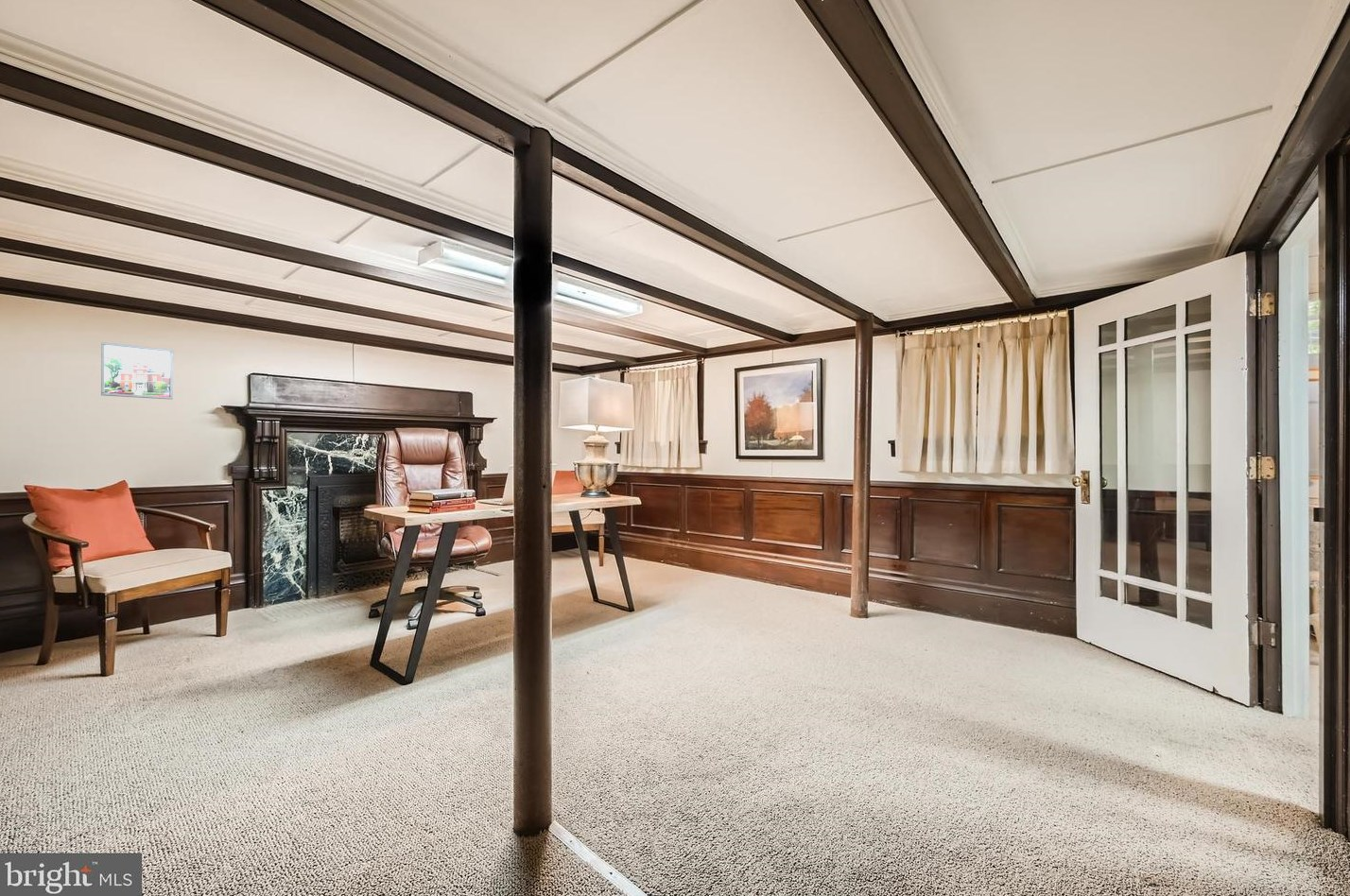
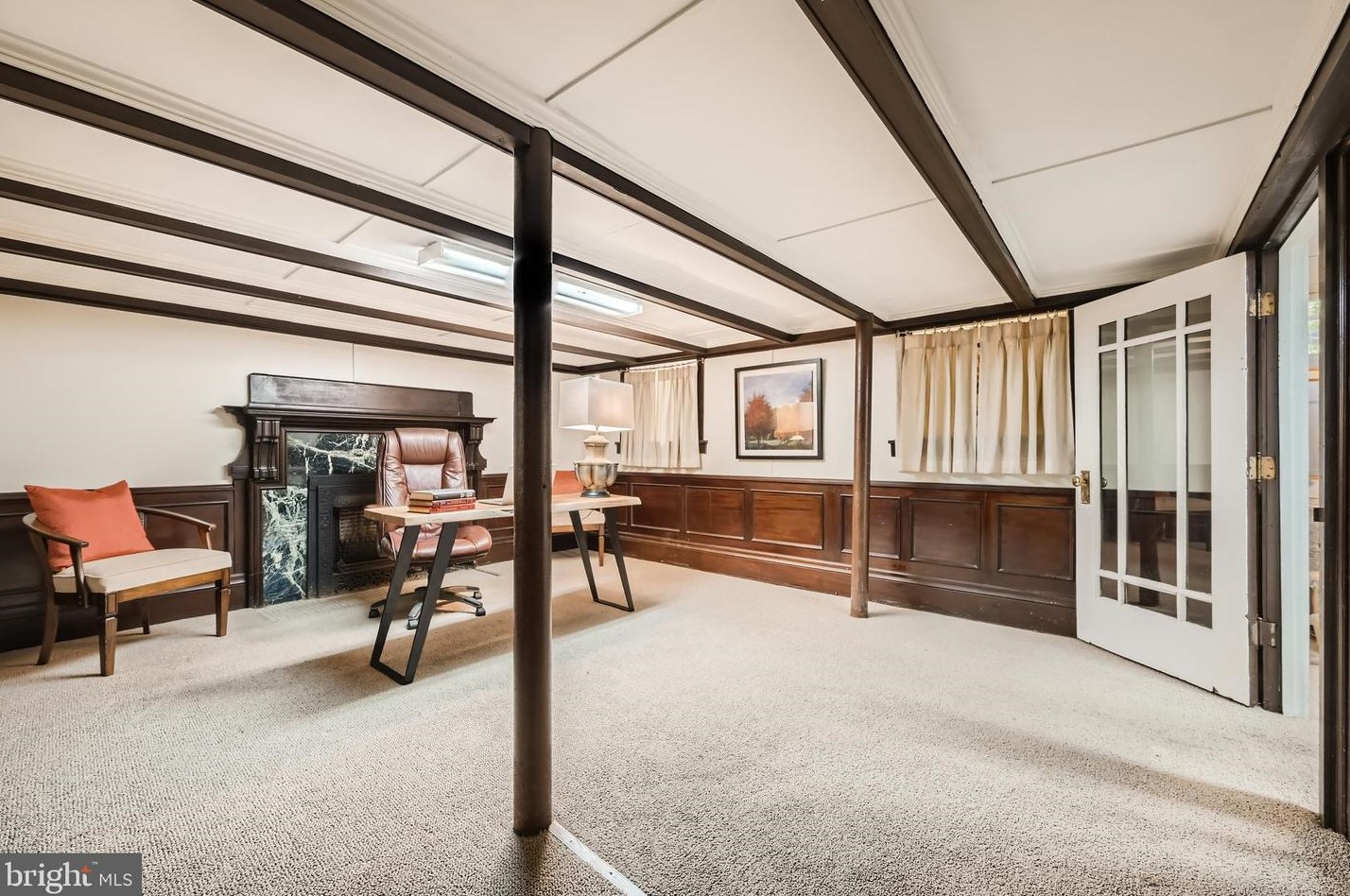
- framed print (138, 371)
